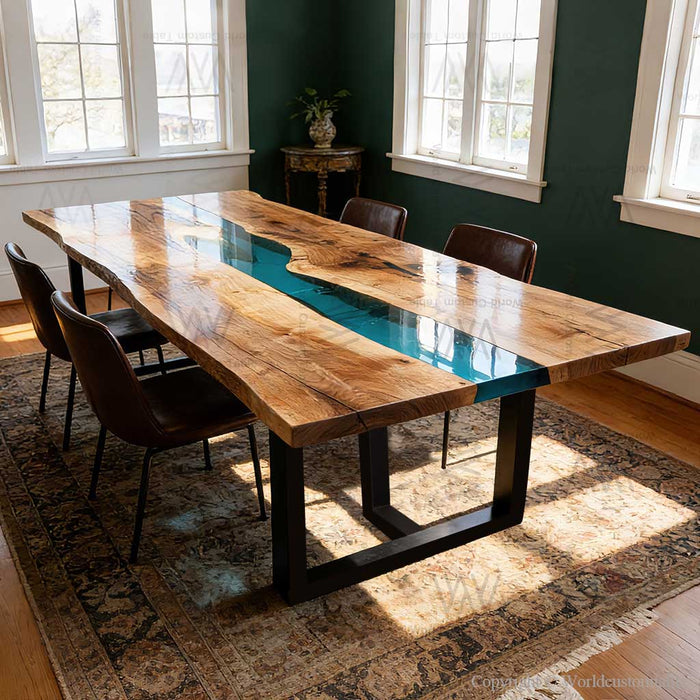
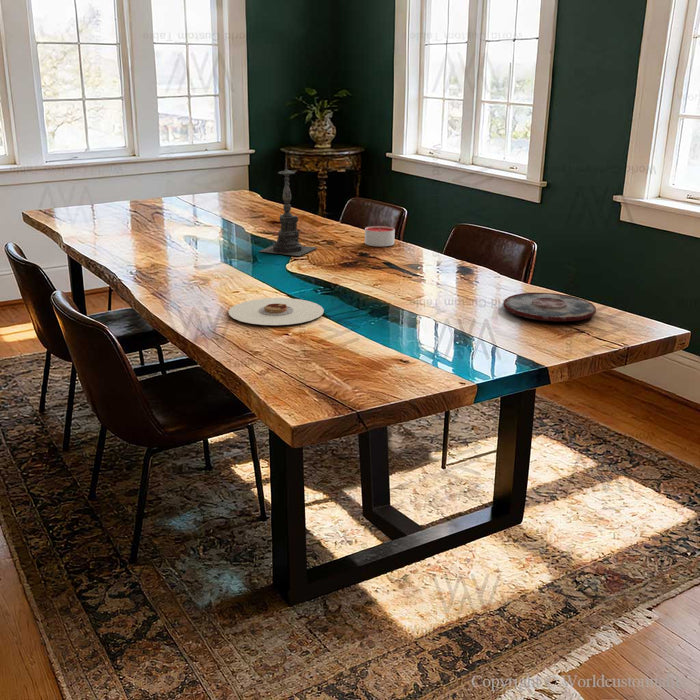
+ plate (549, 306)
+ plate (276, 307)
+ candle (379, 235)
+ candle holder (287, 204)
